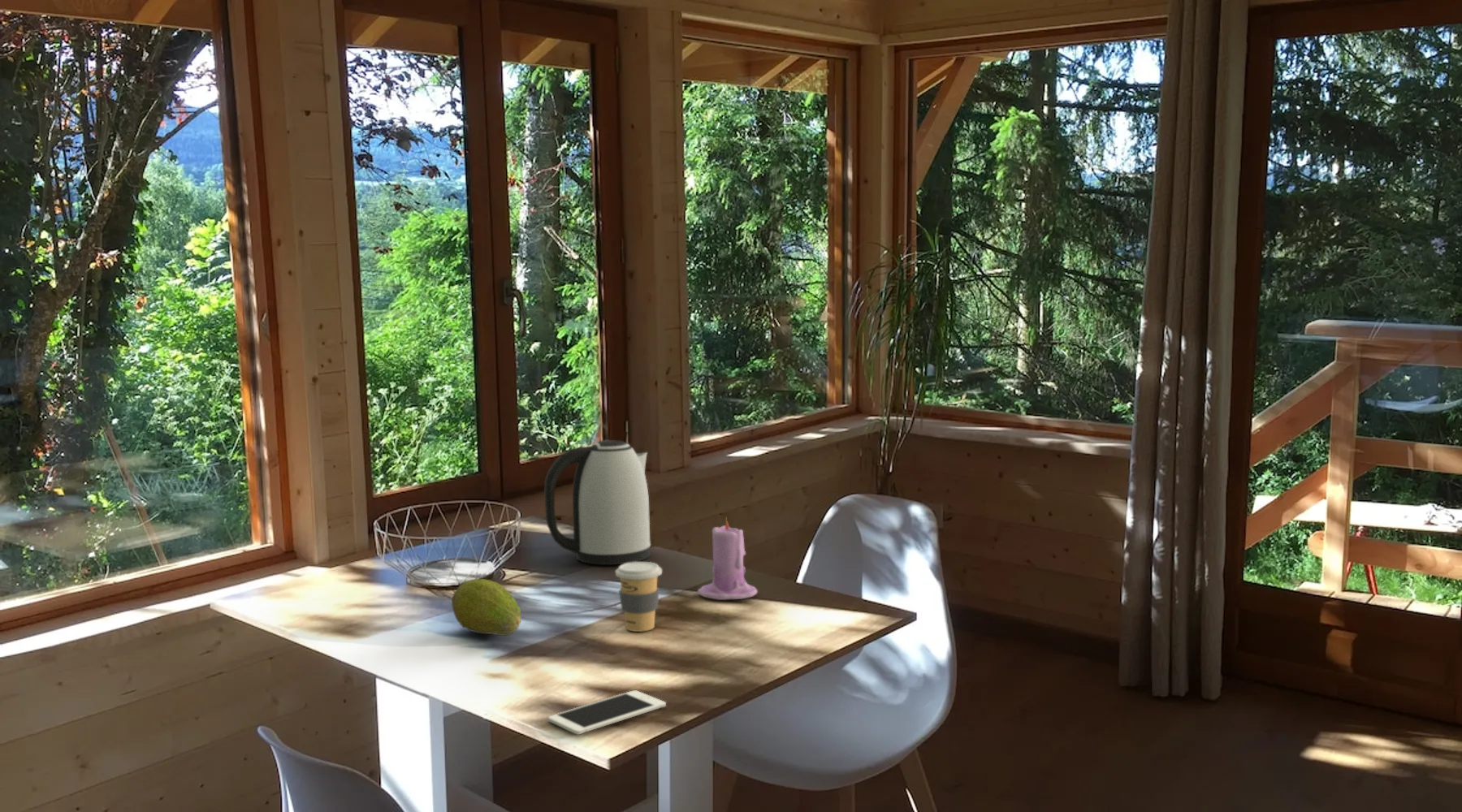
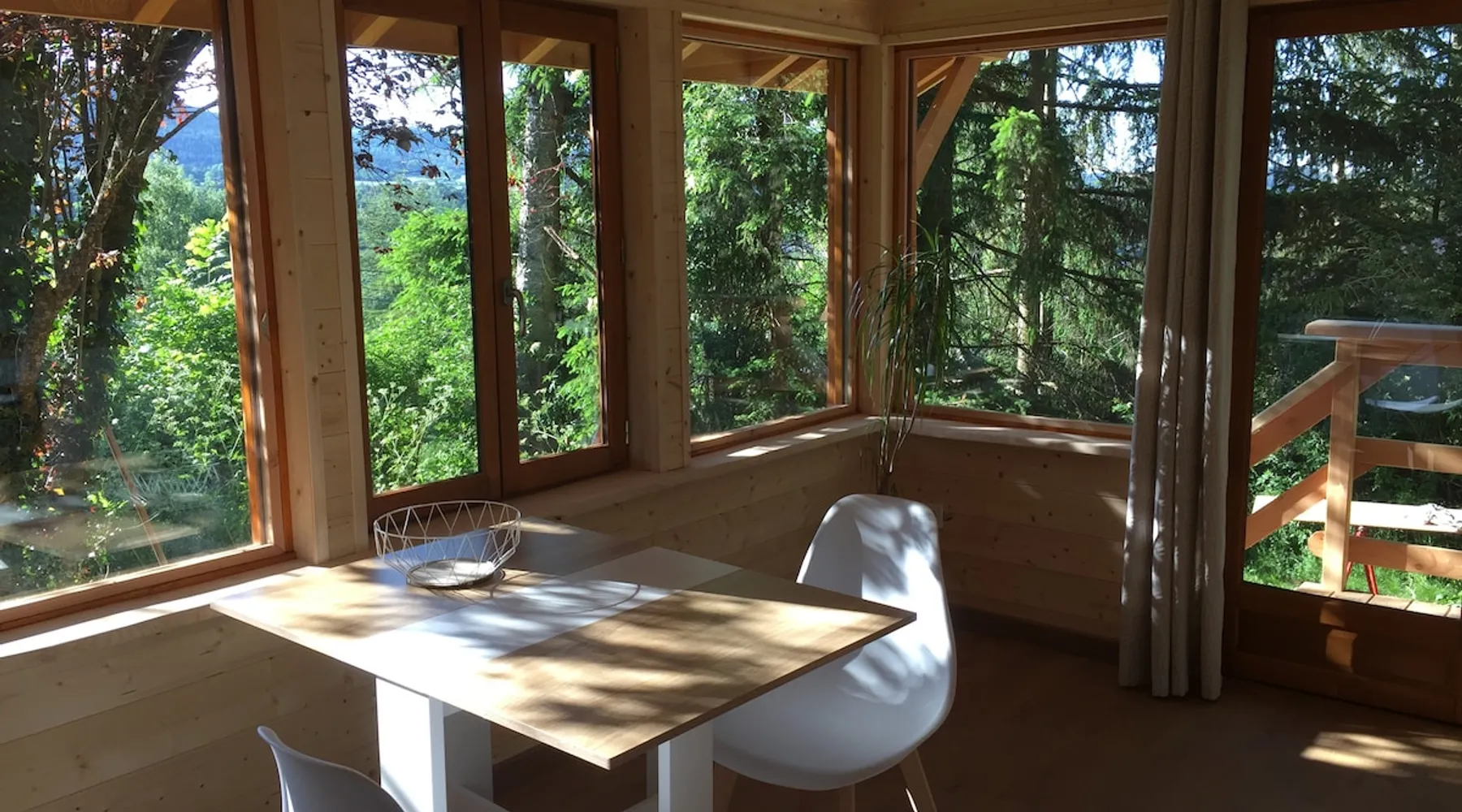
- cell phone (608, 711)
- kettle (598, 499)
- candle (726, 555)
- fruit (489, 607)
- coffee cup (639, 597)
